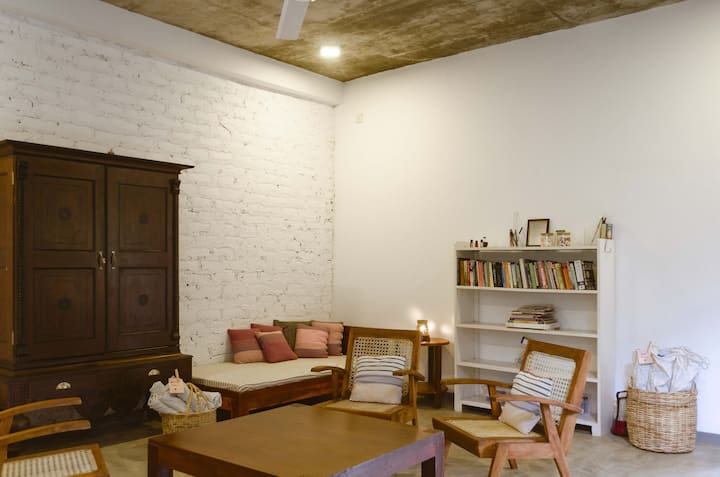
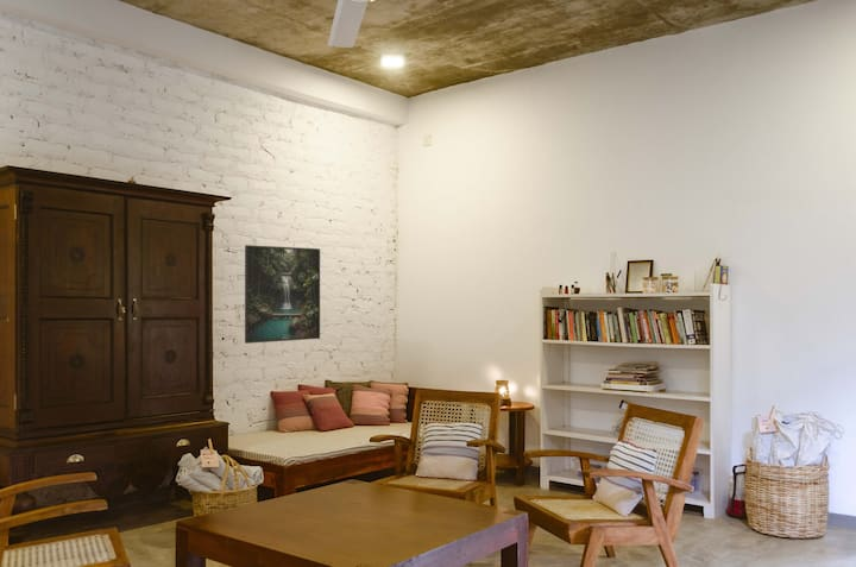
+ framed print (284, 294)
